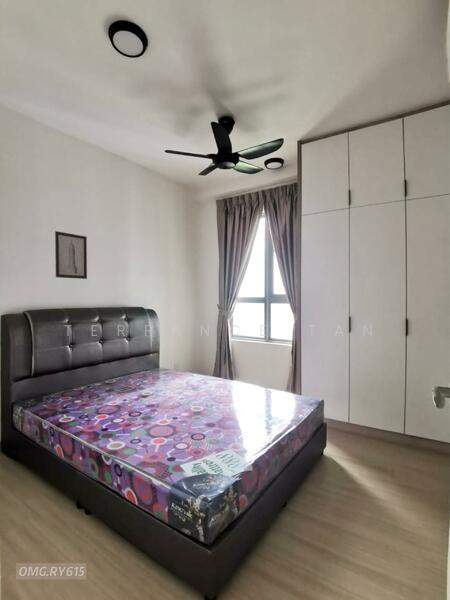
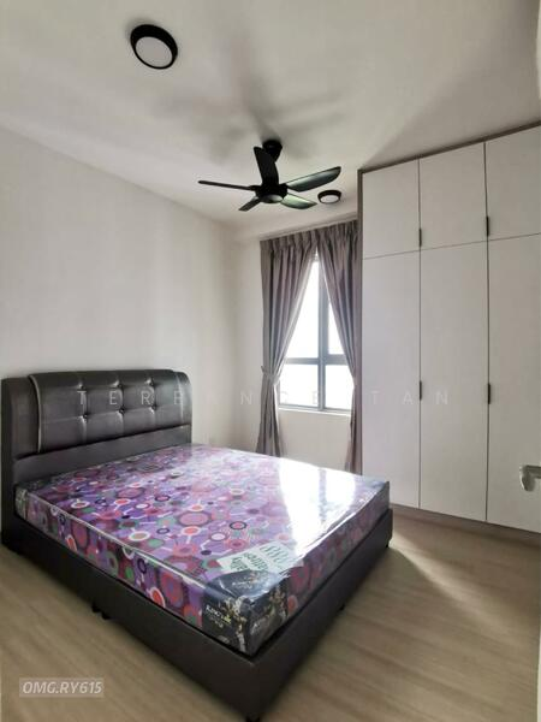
- wall art (71, 256)
